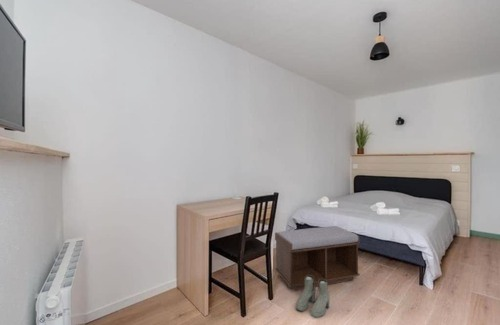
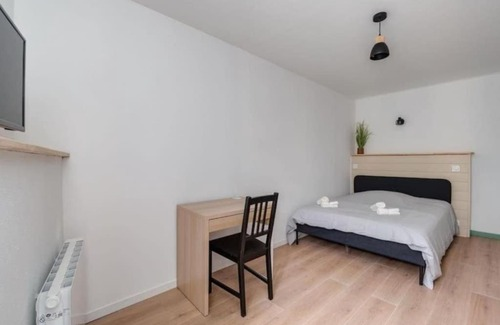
- boots (313, 294)
- bench (316, 254)
